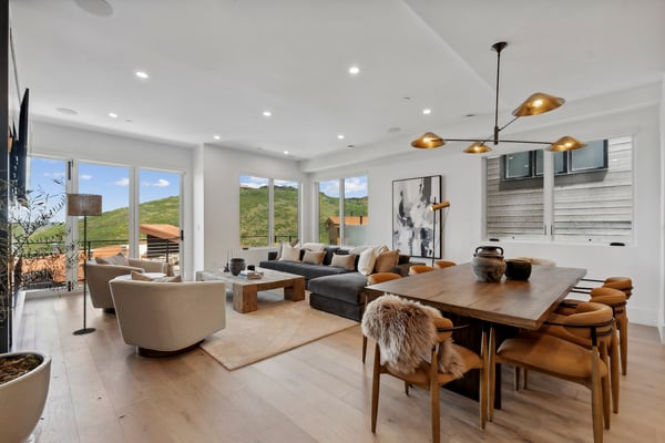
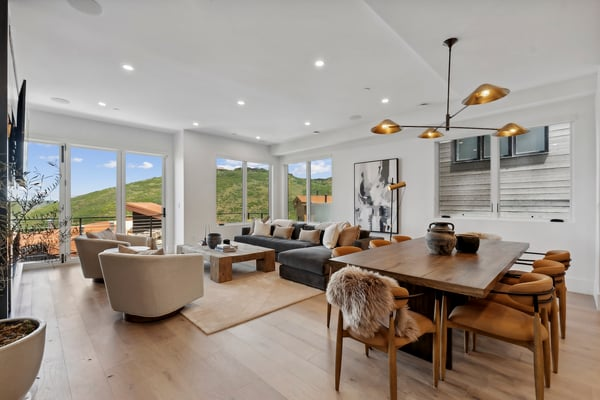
- floor lamp (84, 262)
